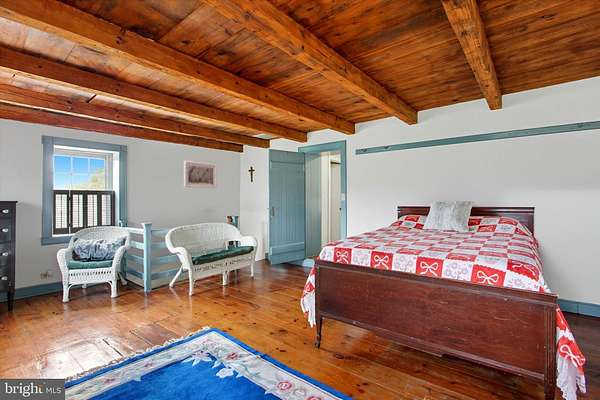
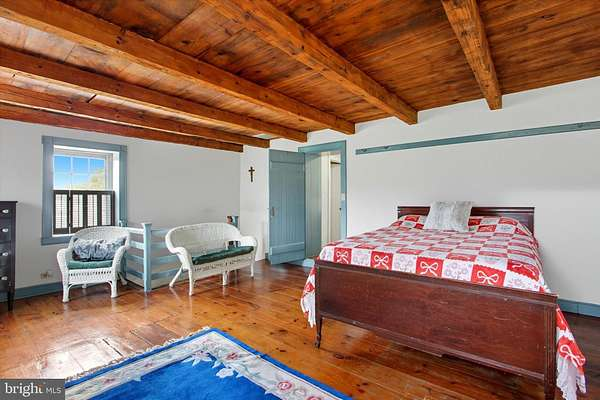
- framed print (200, 175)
